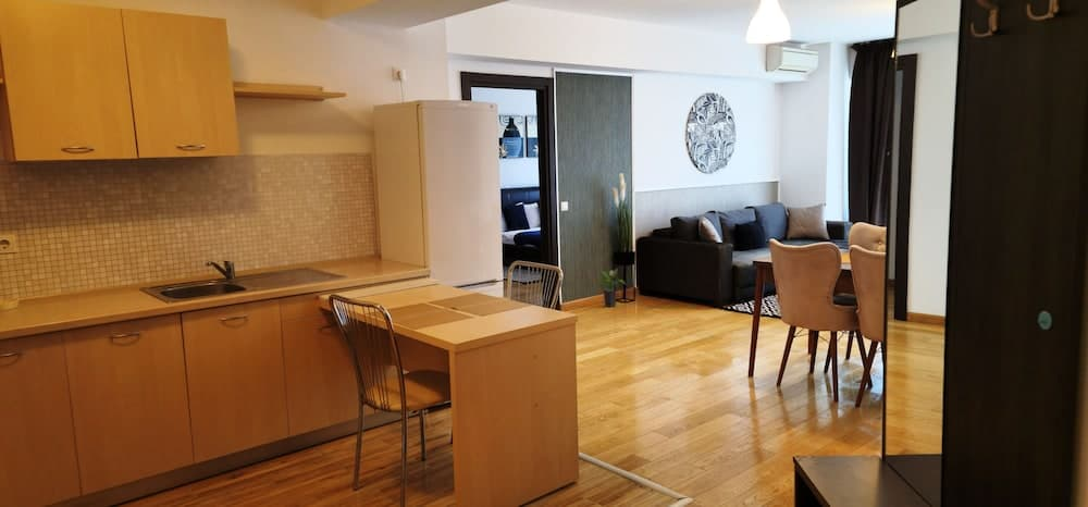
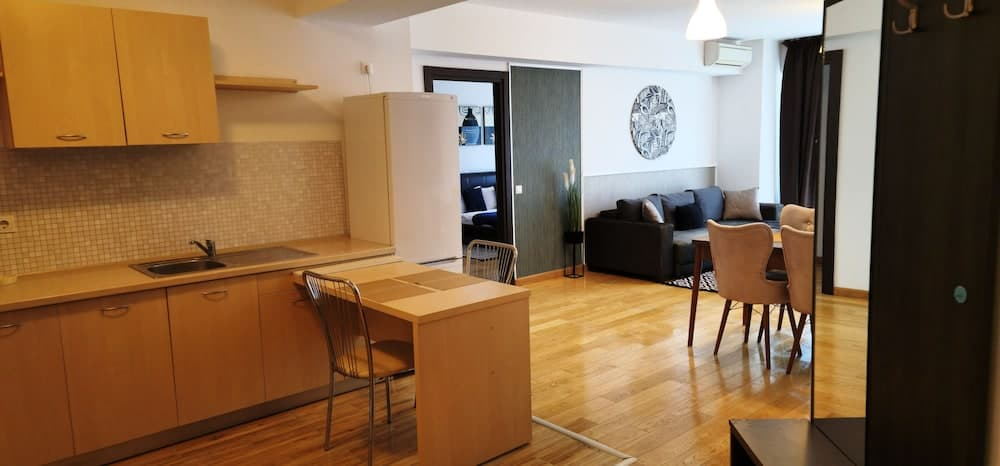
- potted plant (608, 287)
